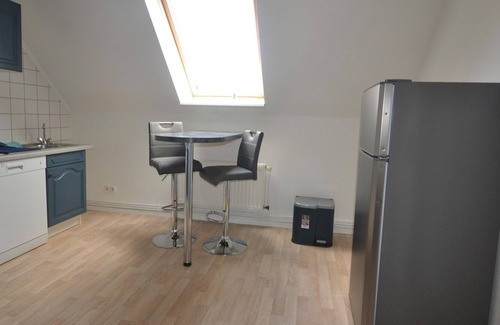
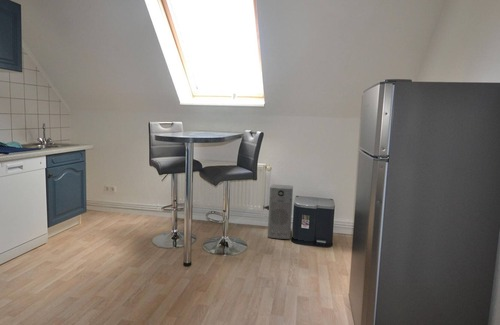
+ air purifier (280, 210)
